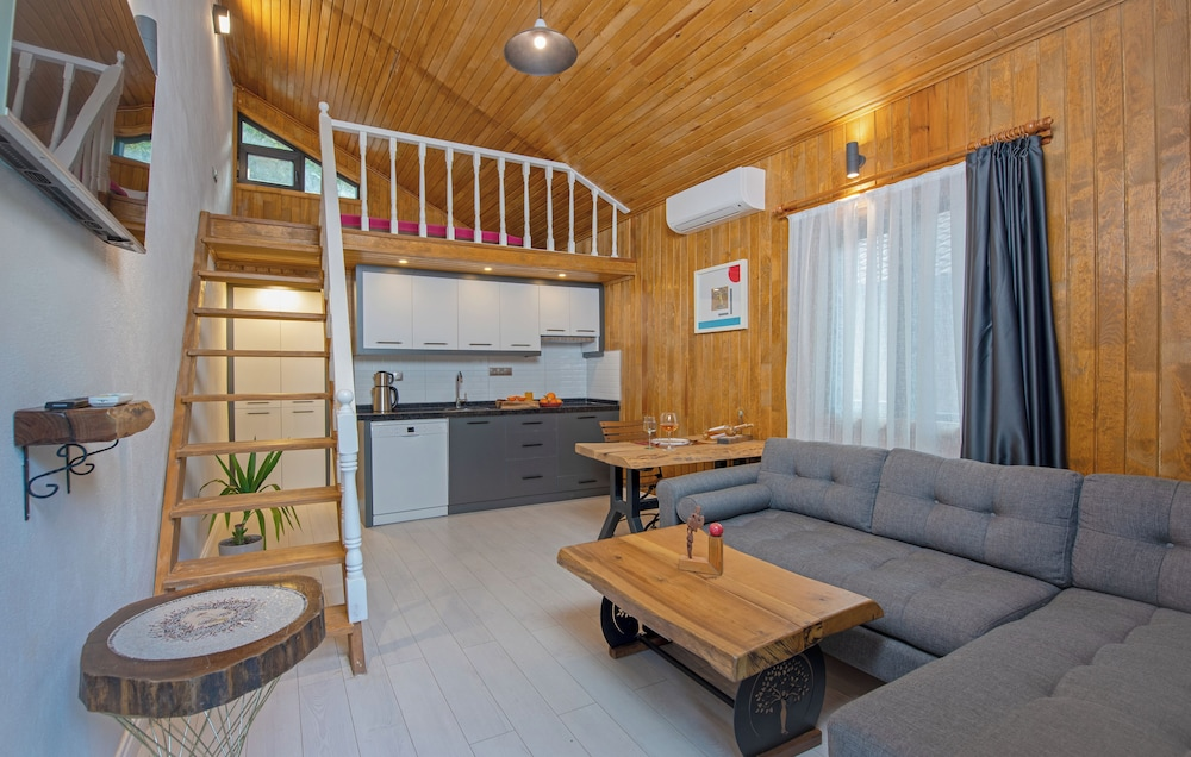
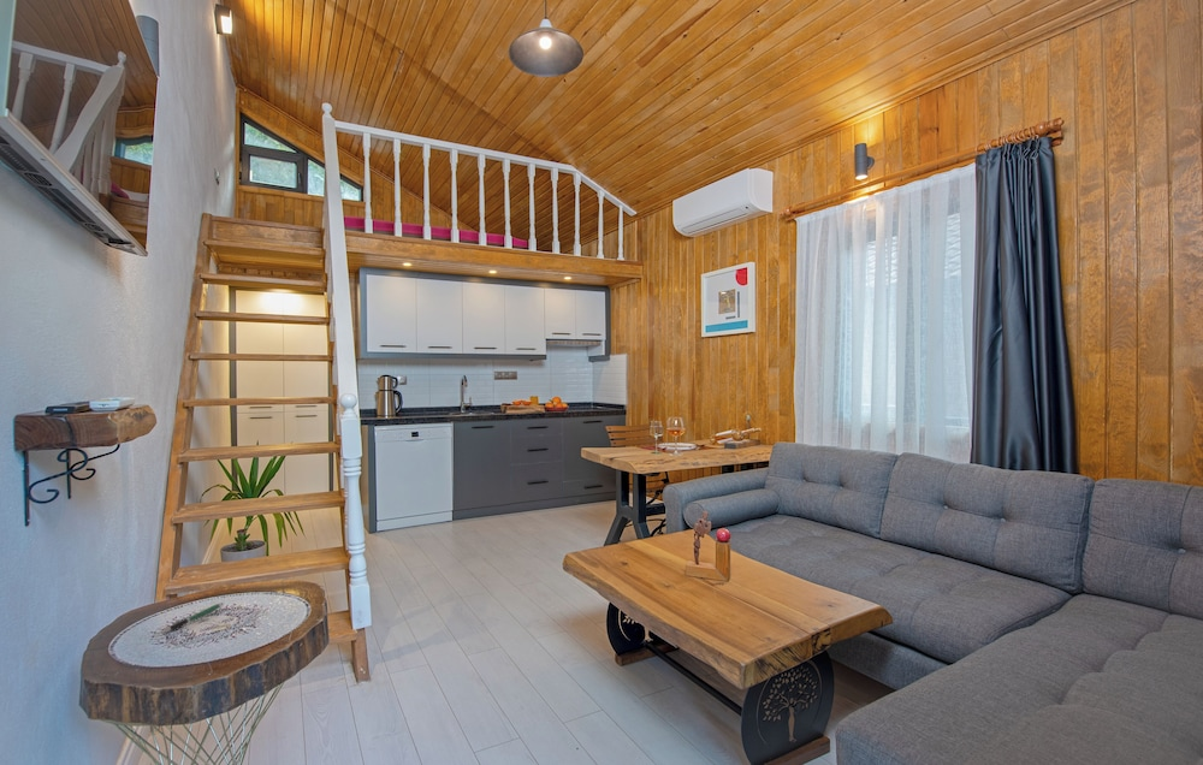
+ pen (194, 616)
